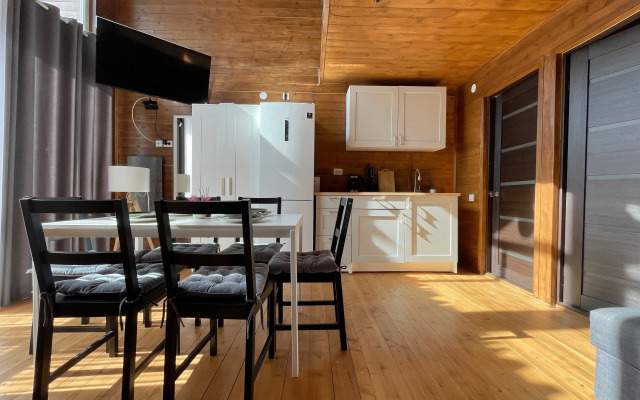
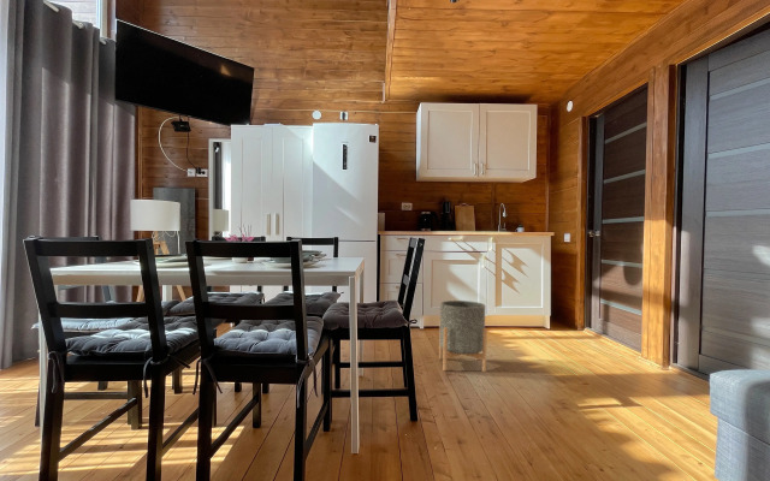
+ planter (462, 334)
